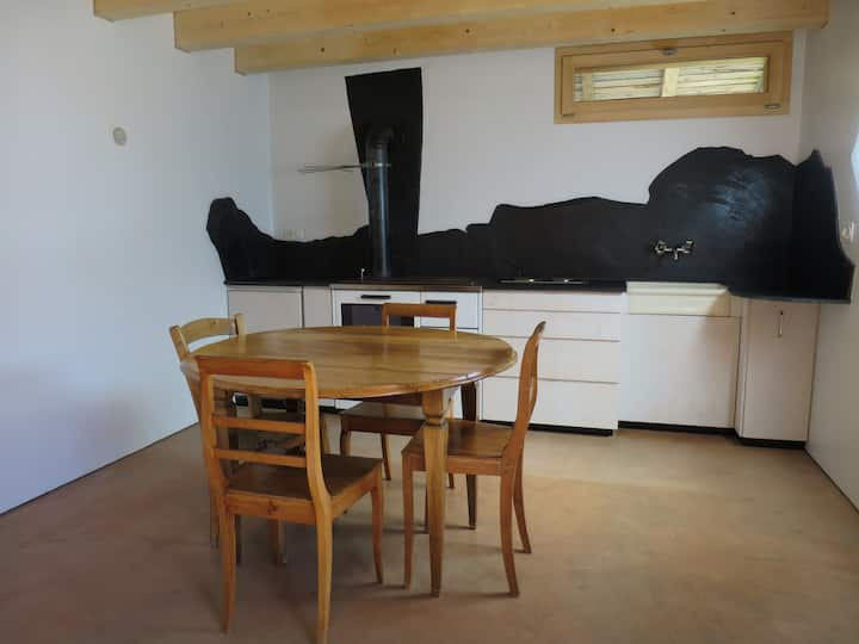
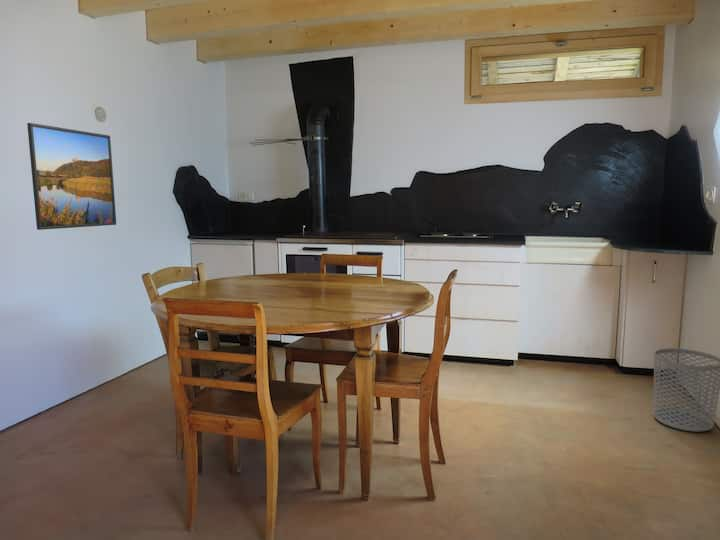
+ waste bin (685, 390)
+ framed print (76, 179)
